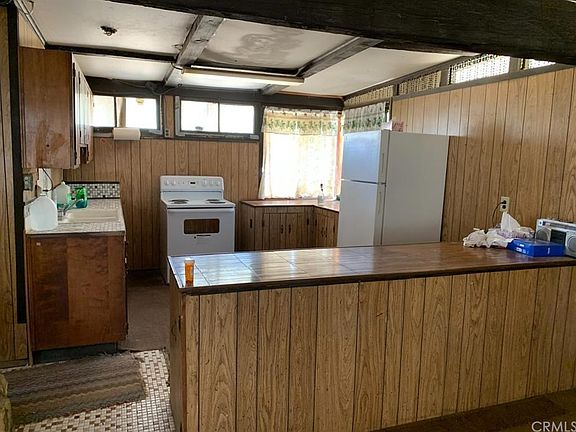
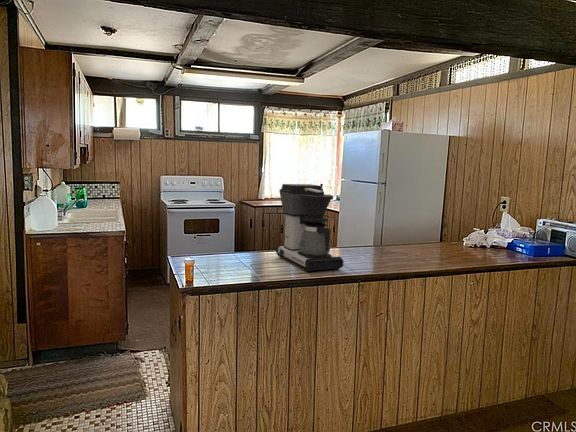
+ coffee maker (309, 224)
